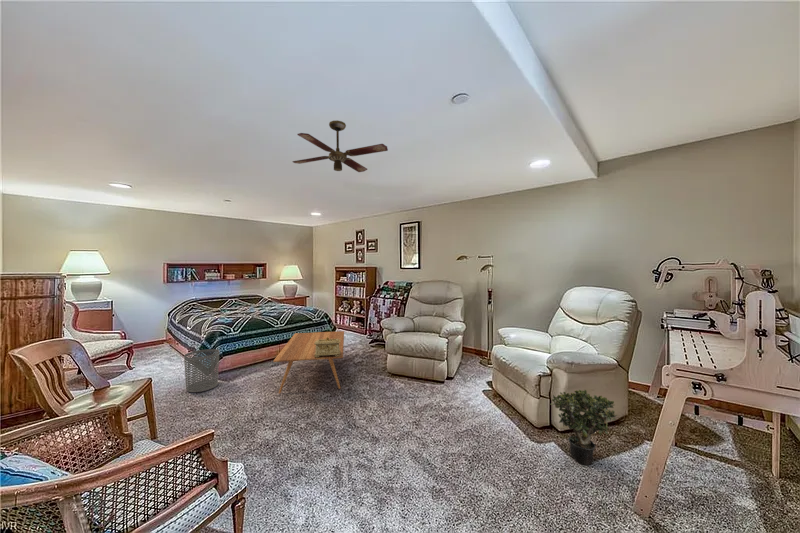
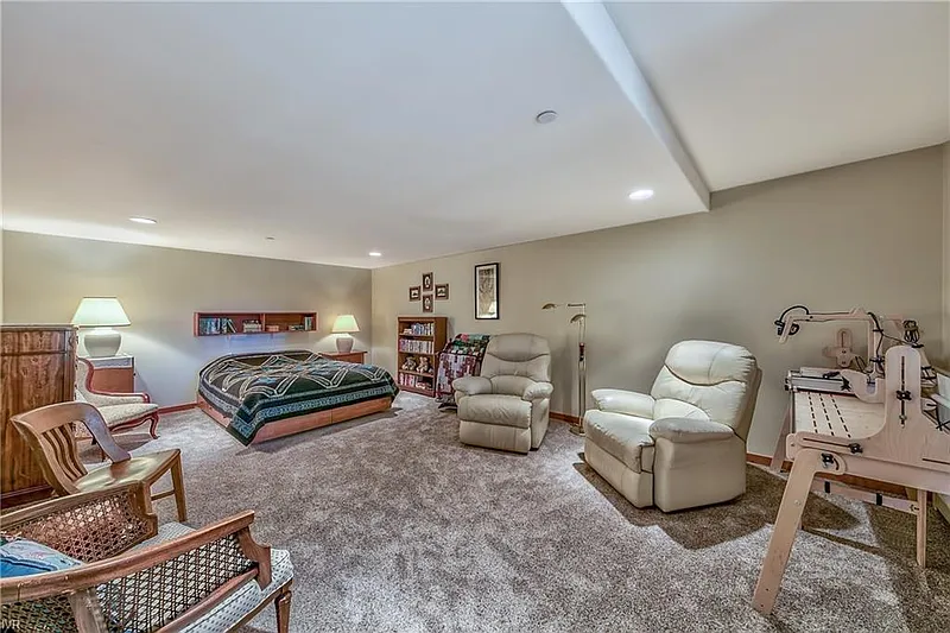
- decorative box (327, 346)
- waste bin (202, 370)
- coffee table (315, 357)
- potted plant (586, 425)
- ceiling fan (337, 147)
